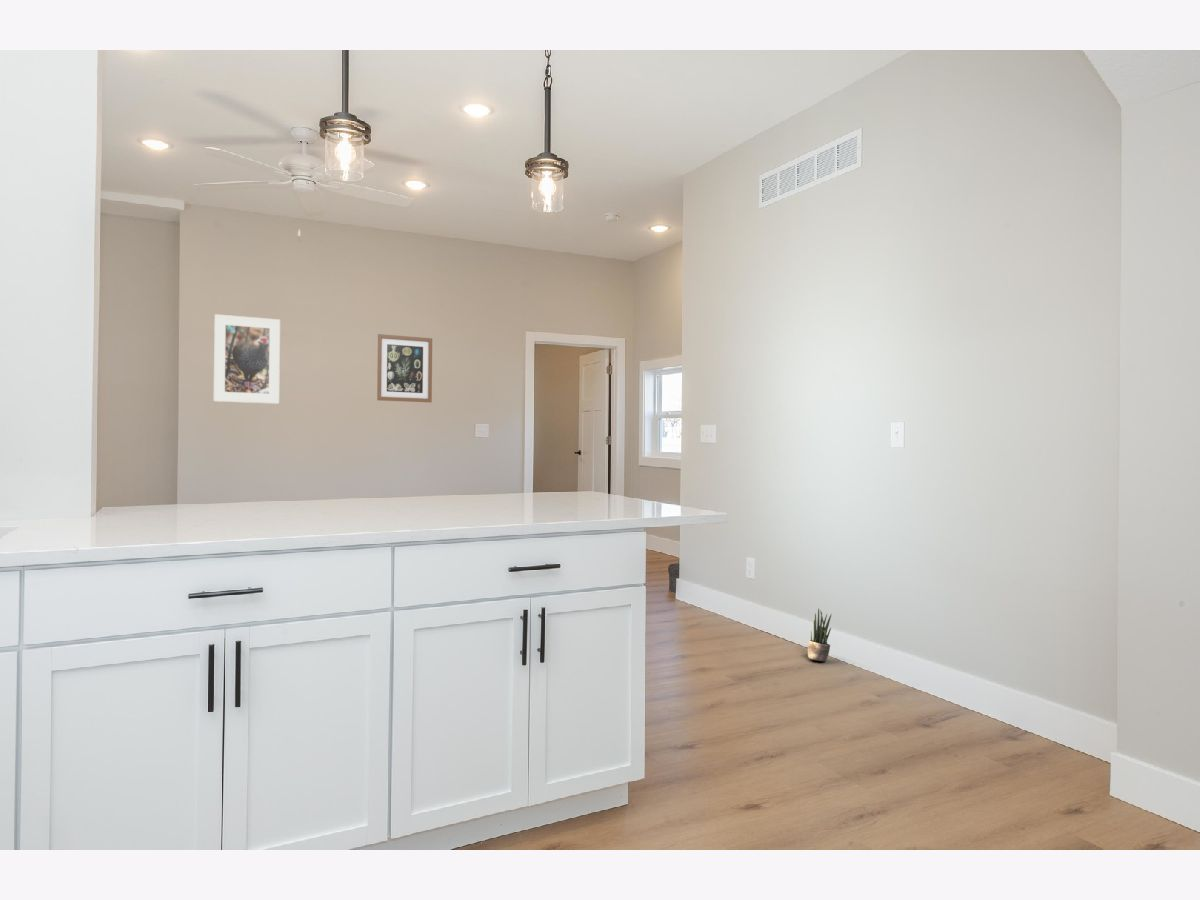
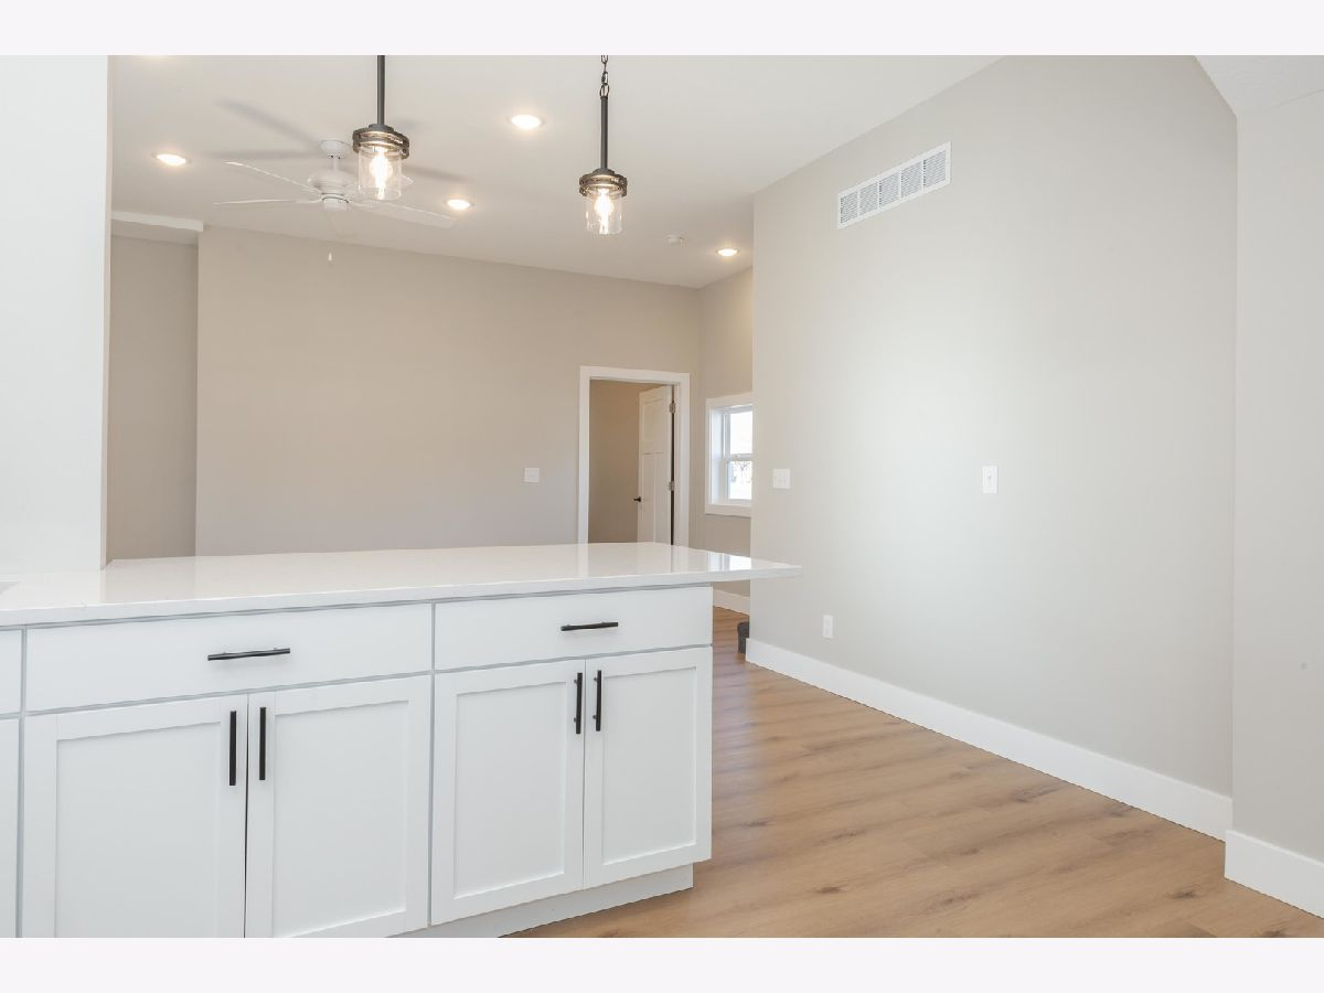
- wall art (405, 368)
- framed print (247, 359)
- potted plant (821, 634)
